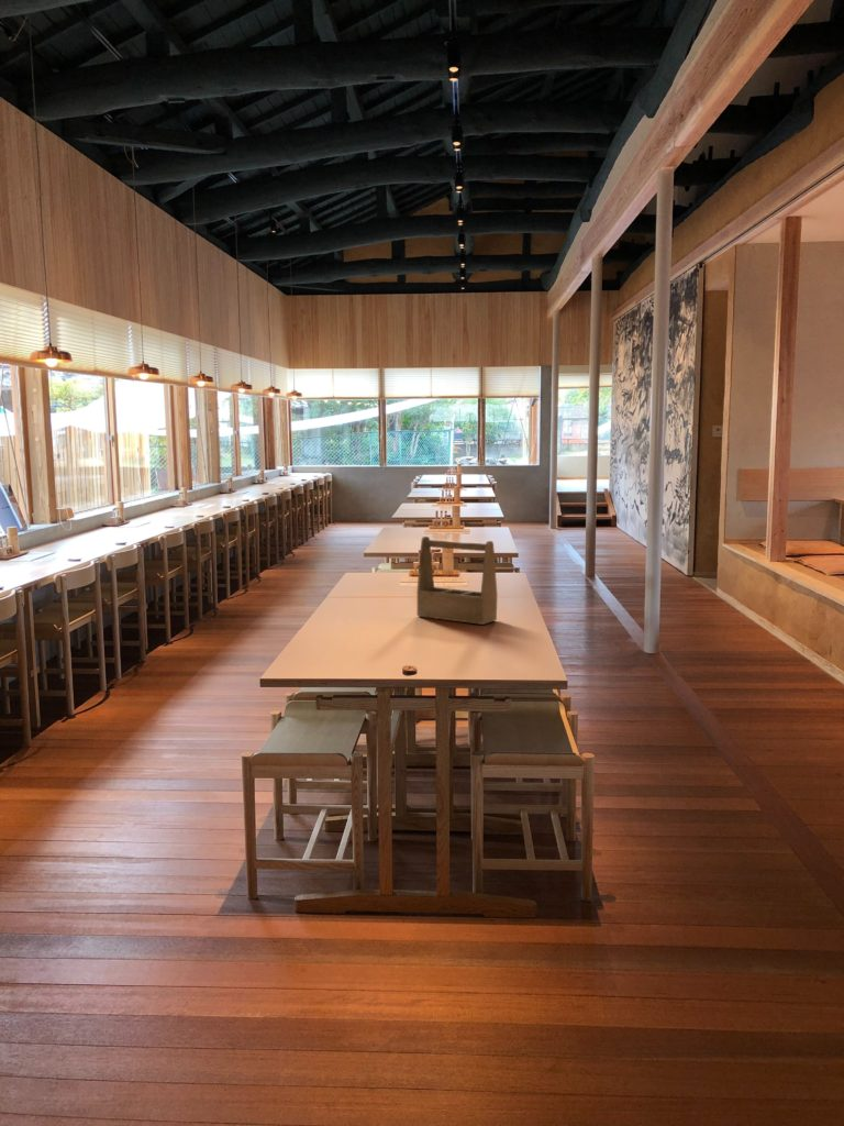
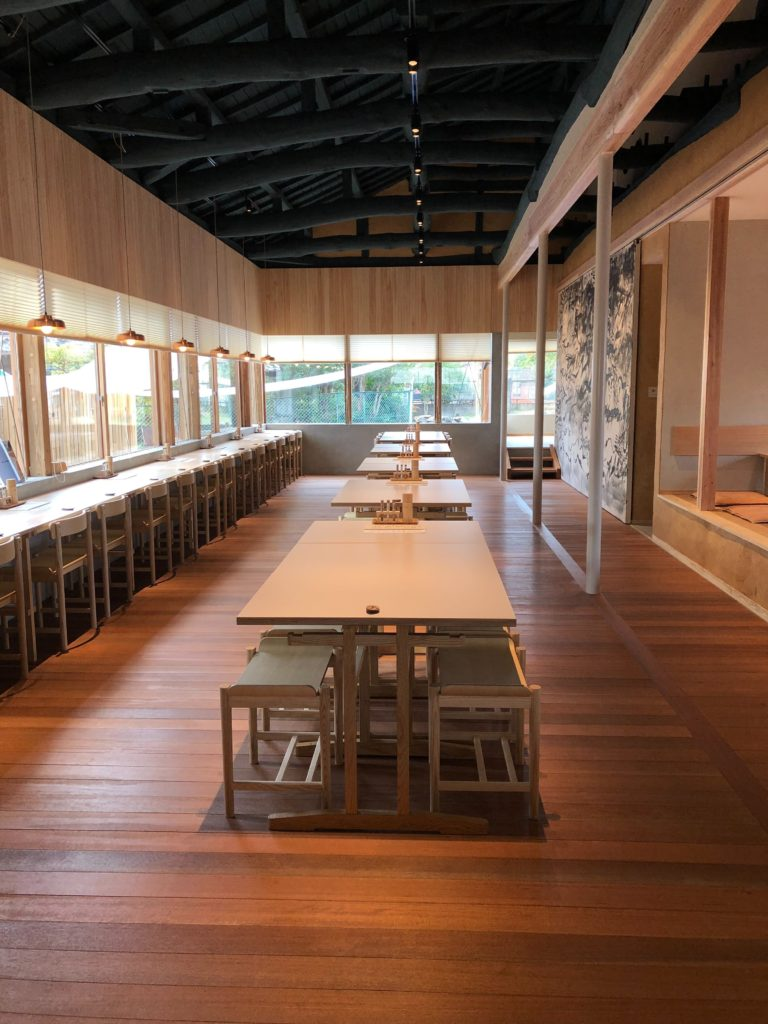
- caddy (456, 589)
